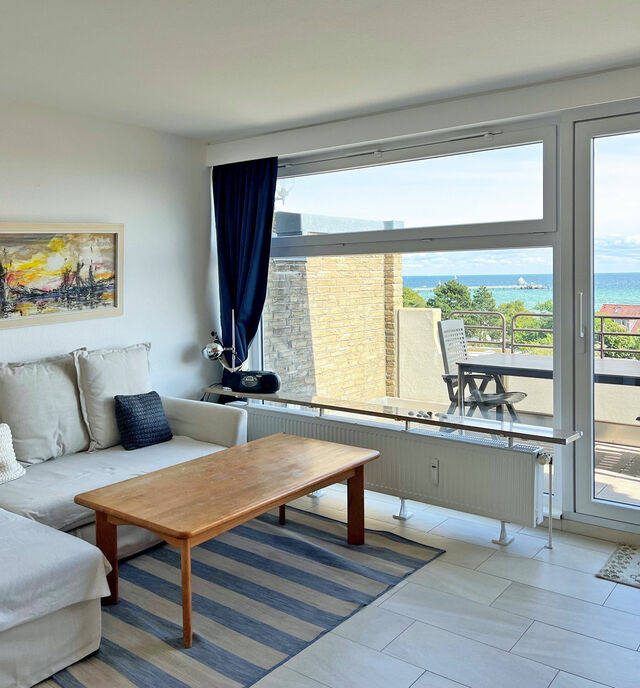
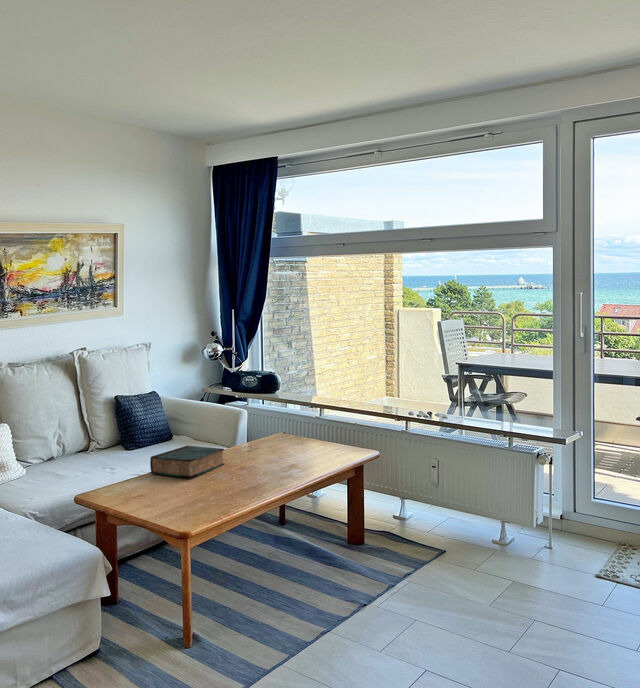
+ book (188, 460)
